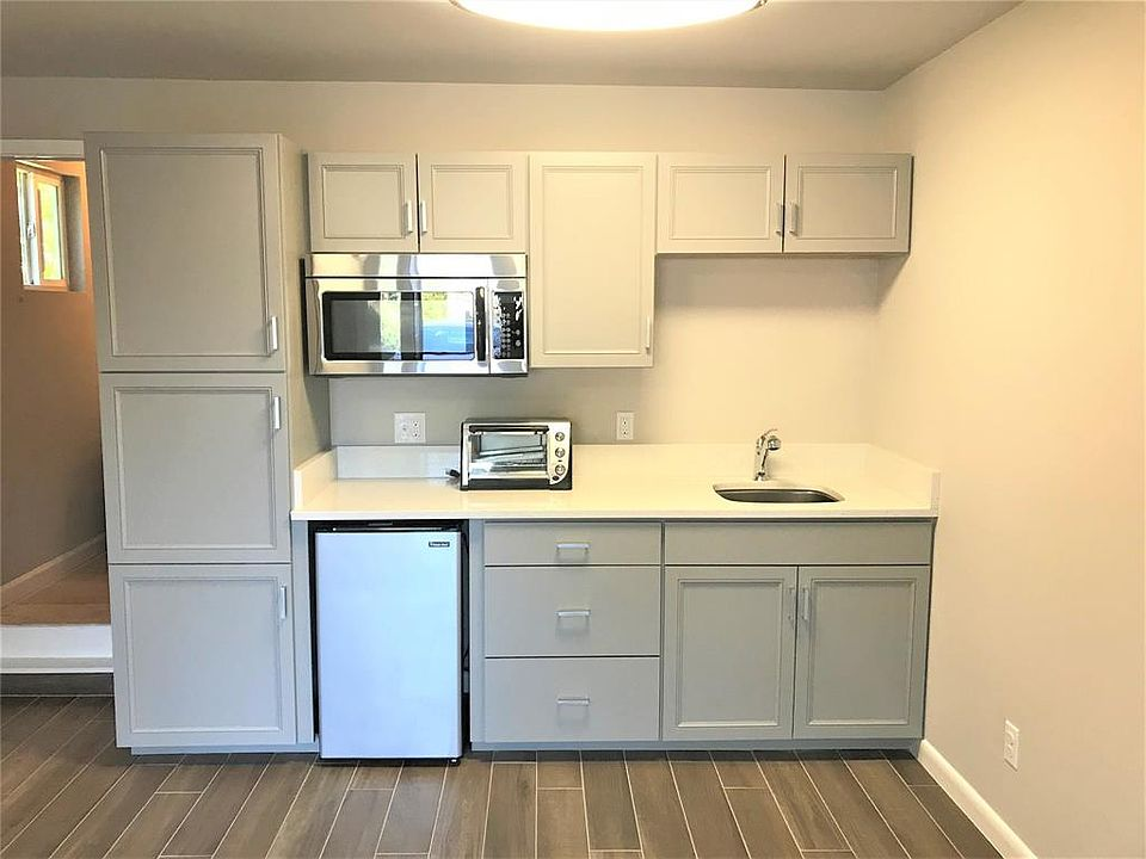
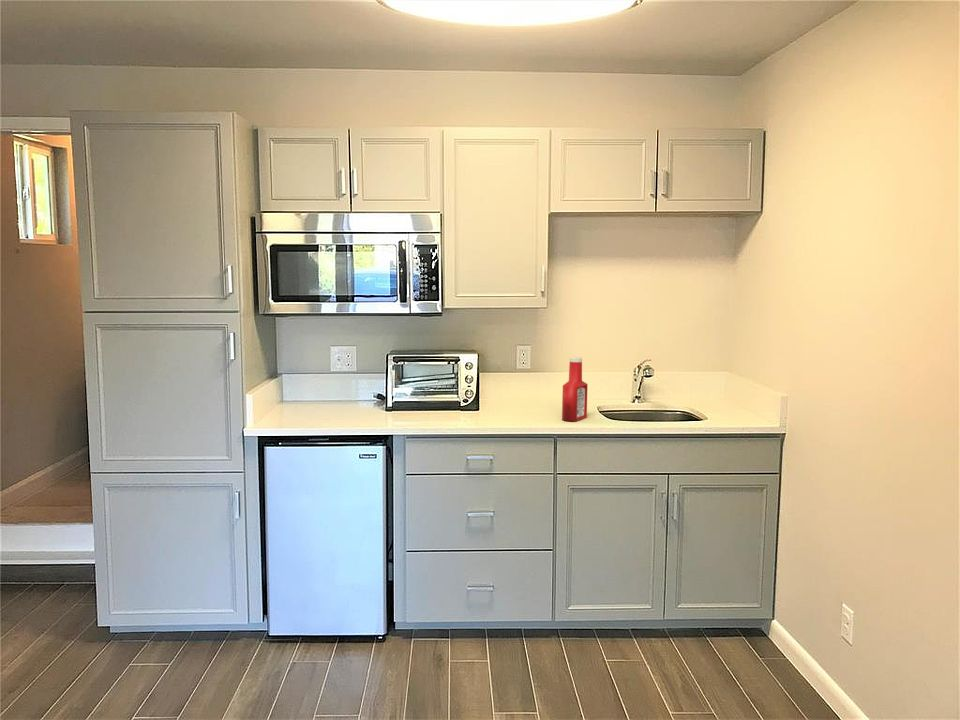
+ soap bottle (575, 388)
